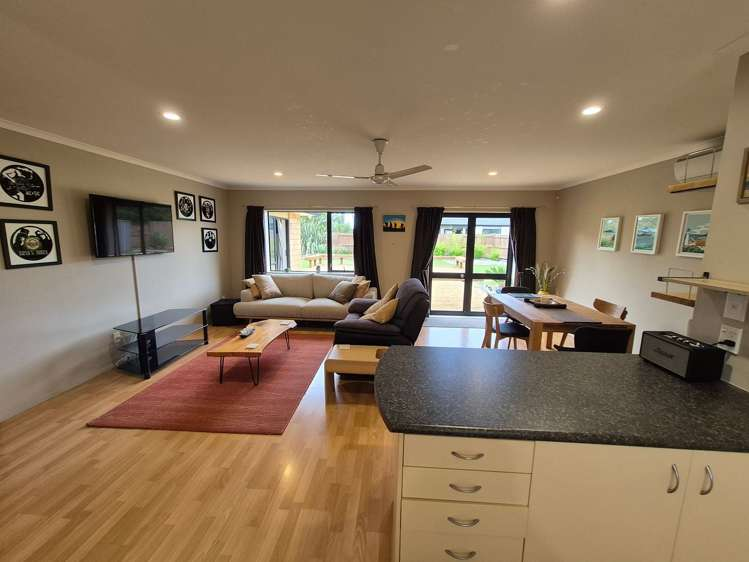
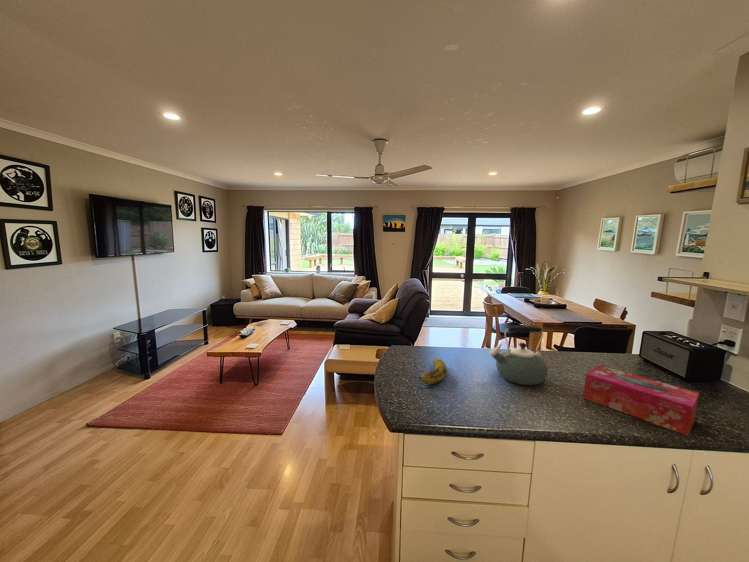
+ fruit (430, 371)
+ kettle (517, 351)
+ tissue box (637, 395)
